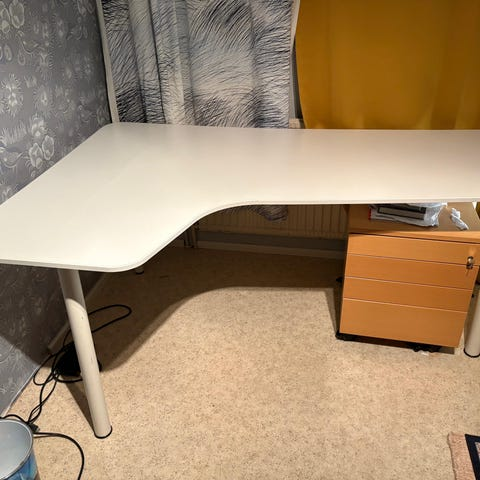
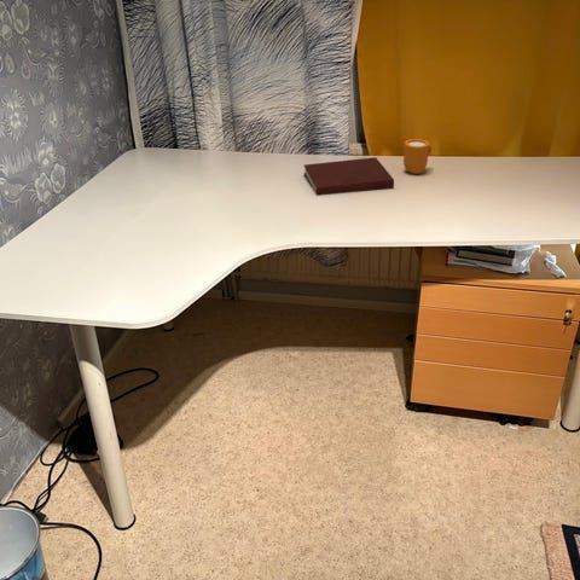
+ mug (418, 156)
+ notebook (347, 176)
